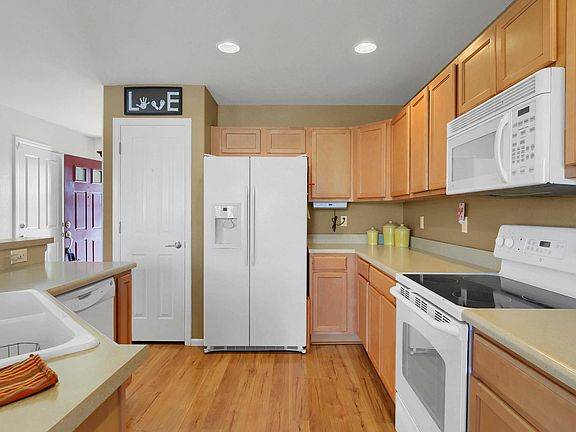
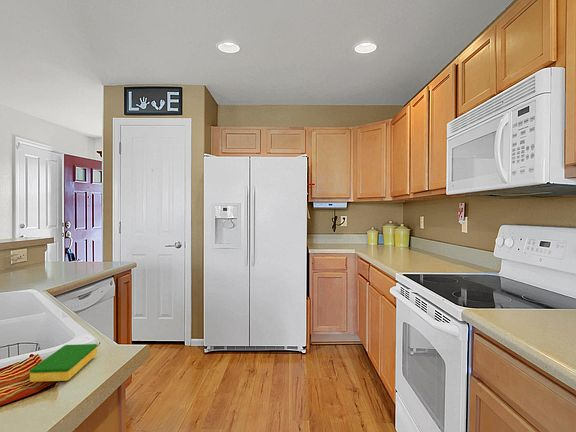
+ dish sponge (66, 361)
